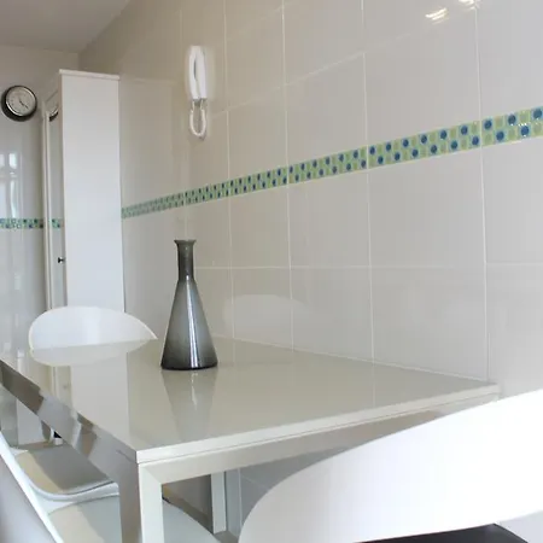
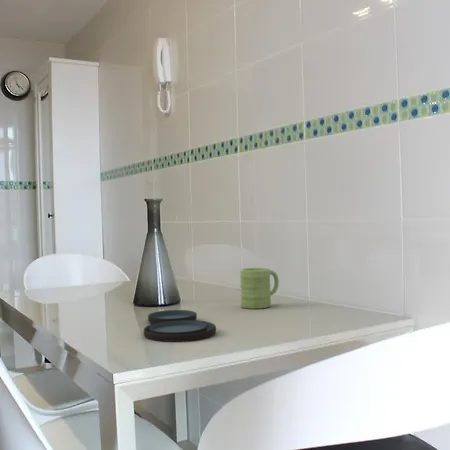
+ mug (260, 287)
+ plate (173, 324)
